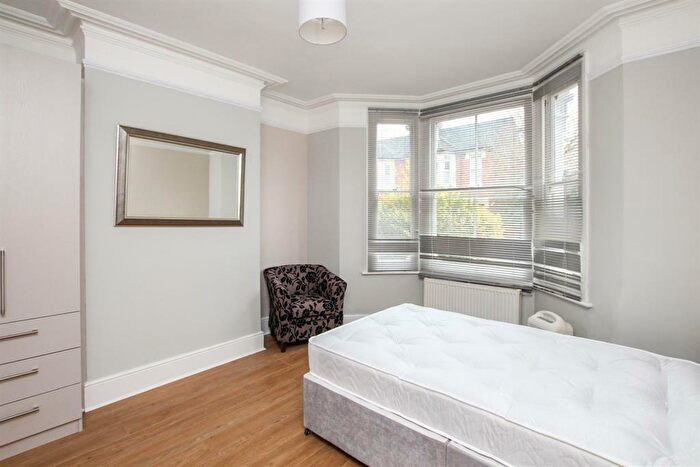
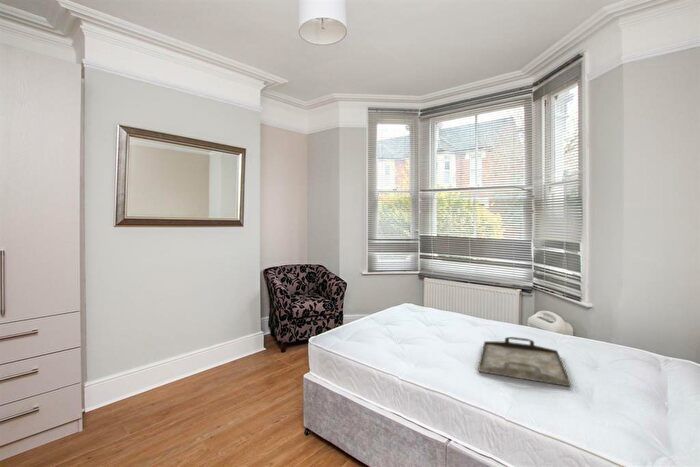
+ serving tray (520, 355)
